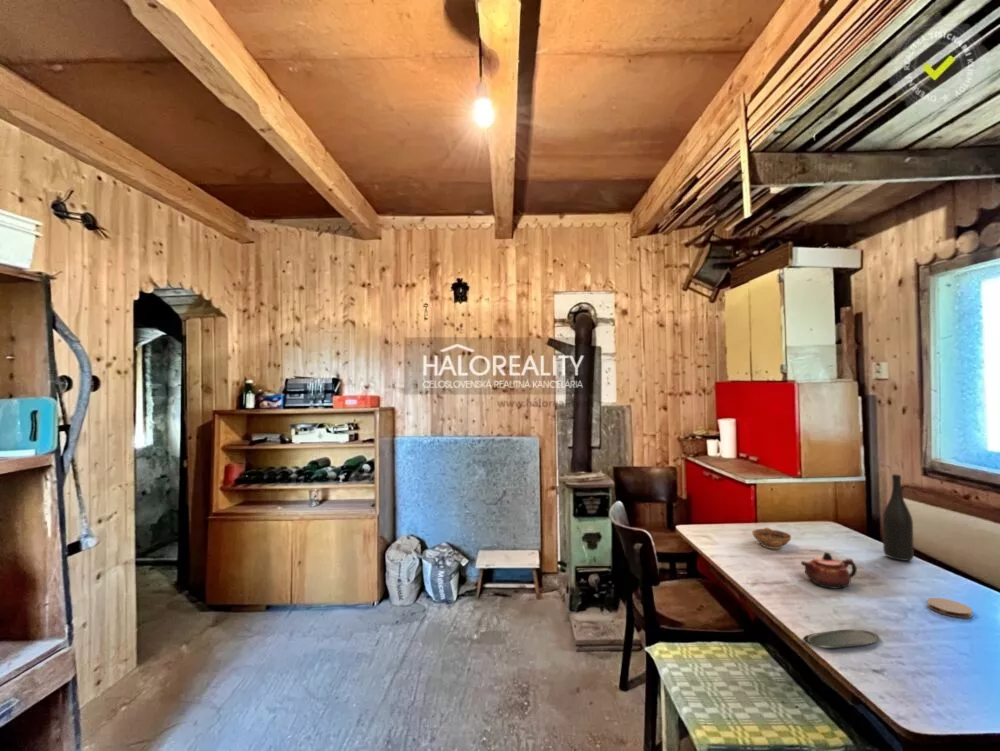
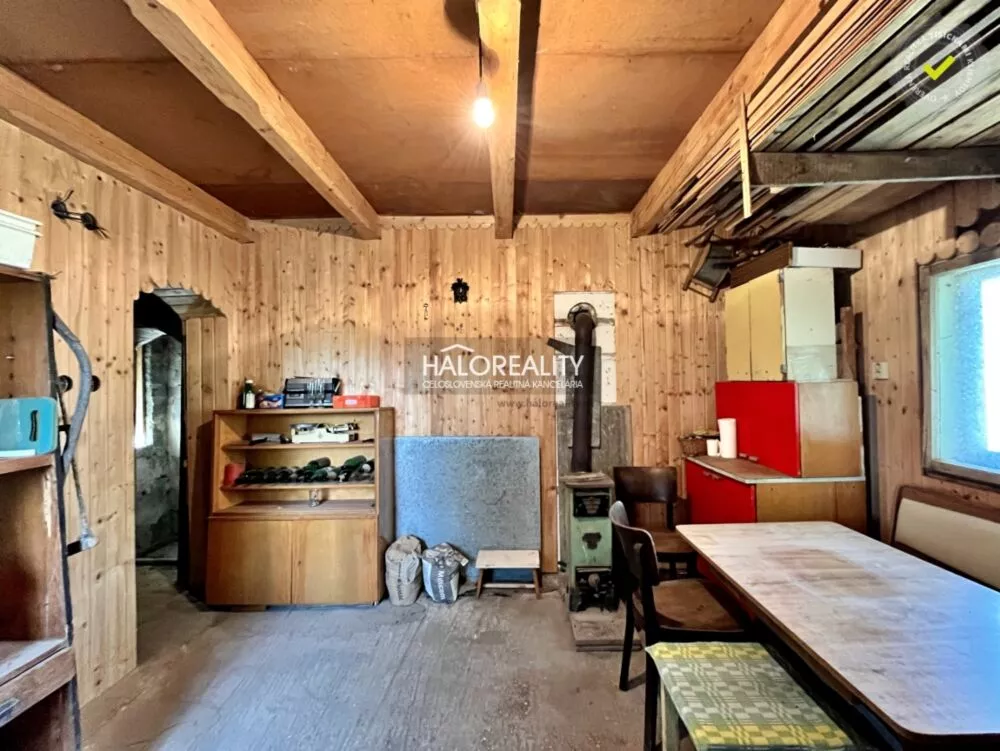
- wine bottle (897, 516)
- bowl (771, 539)
- coaster (949, 607)
- oval tray (841, 638)
- teapot (829, 567)
